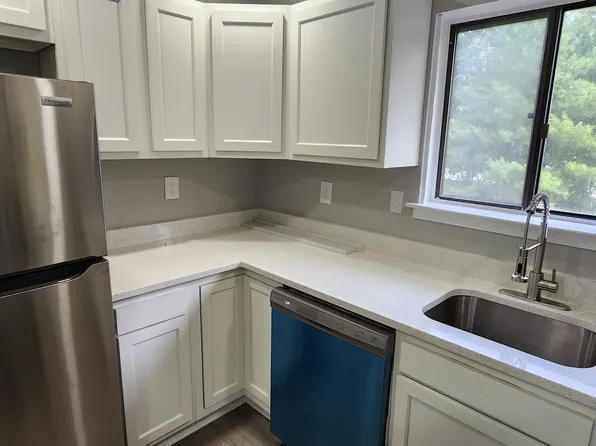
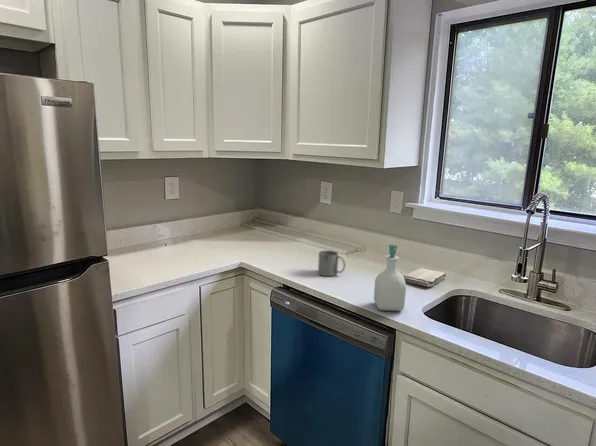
+ soap bottle (390, 276)
+ mug (331, 263)
+ washcloth (424, 276)
